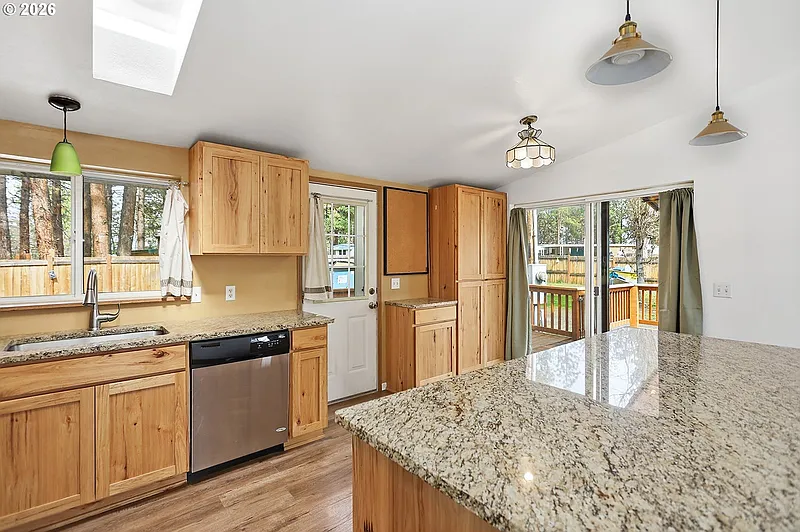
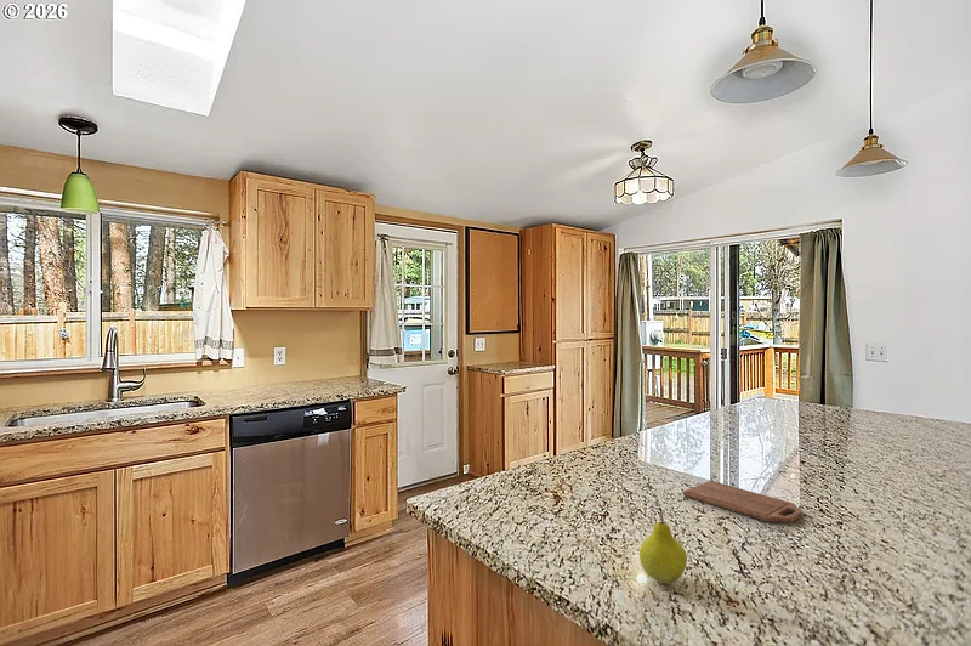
+ cutting board (743, 500)
+ fruit (663, 540)
